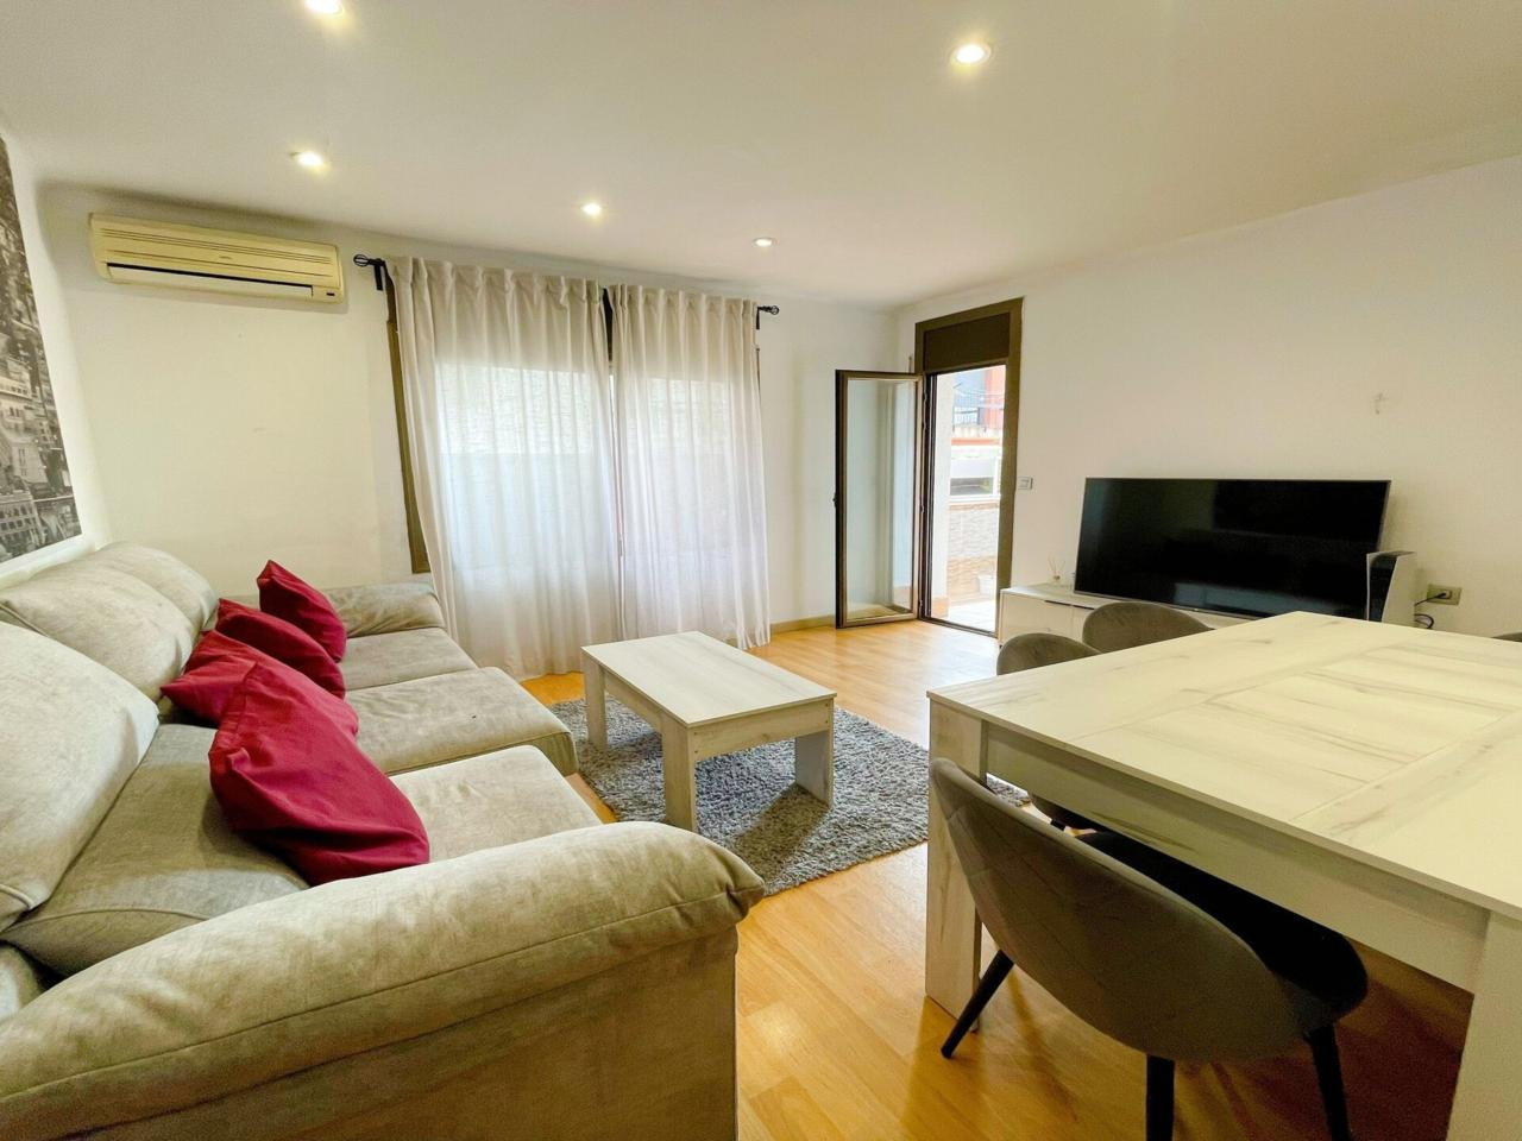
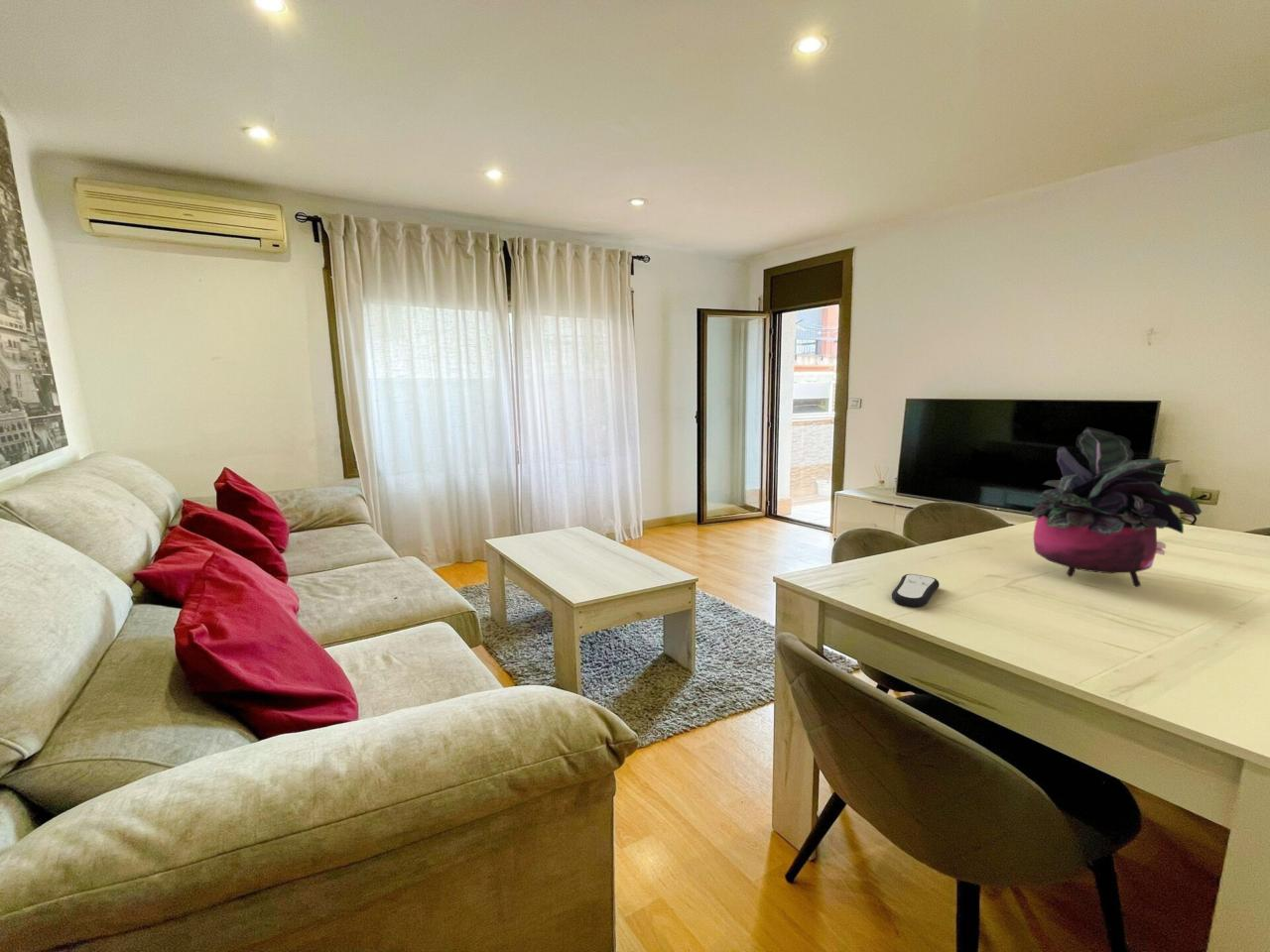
+ potted plant (1101, 503)
+ remote control (914, 589)
